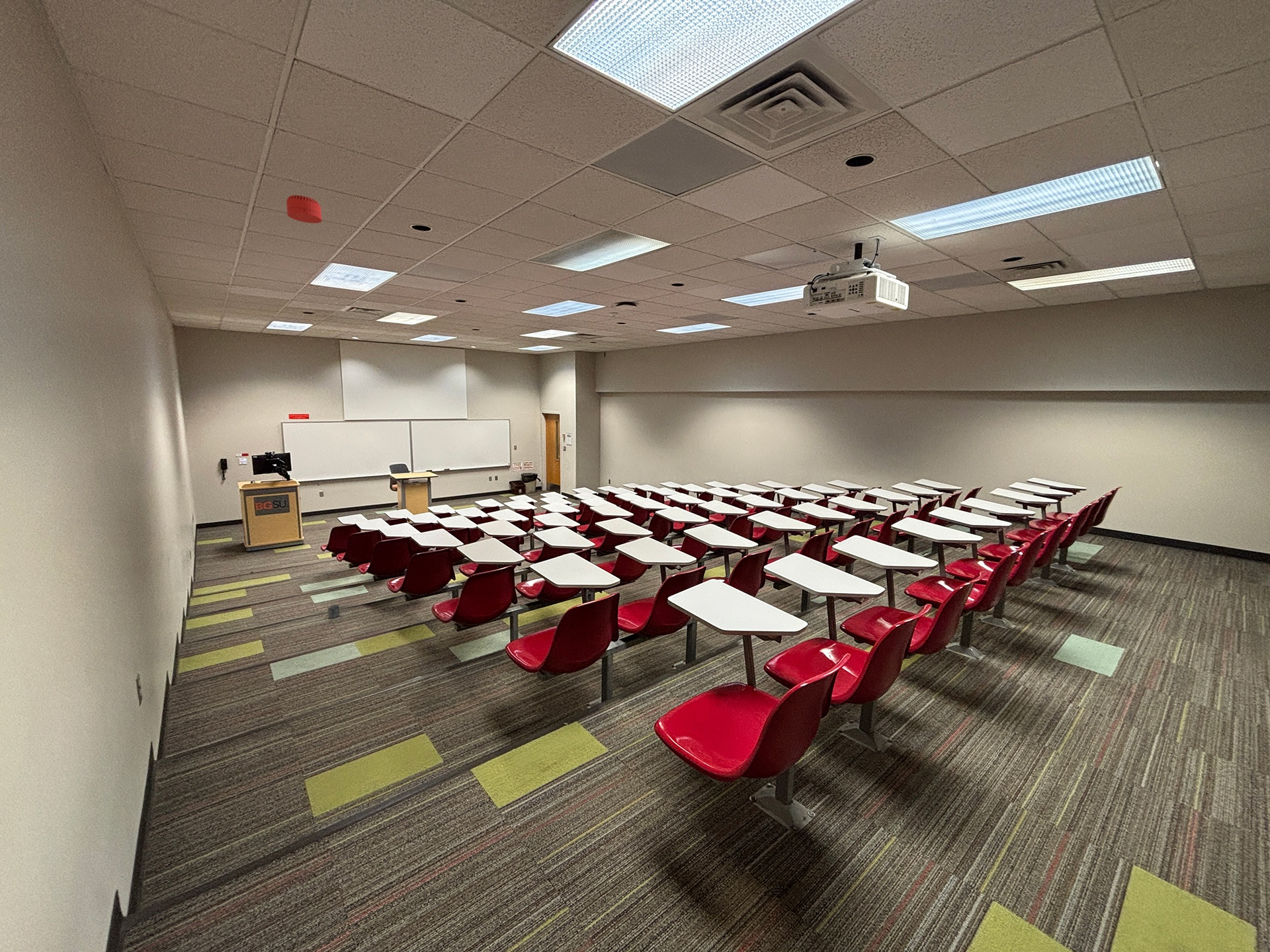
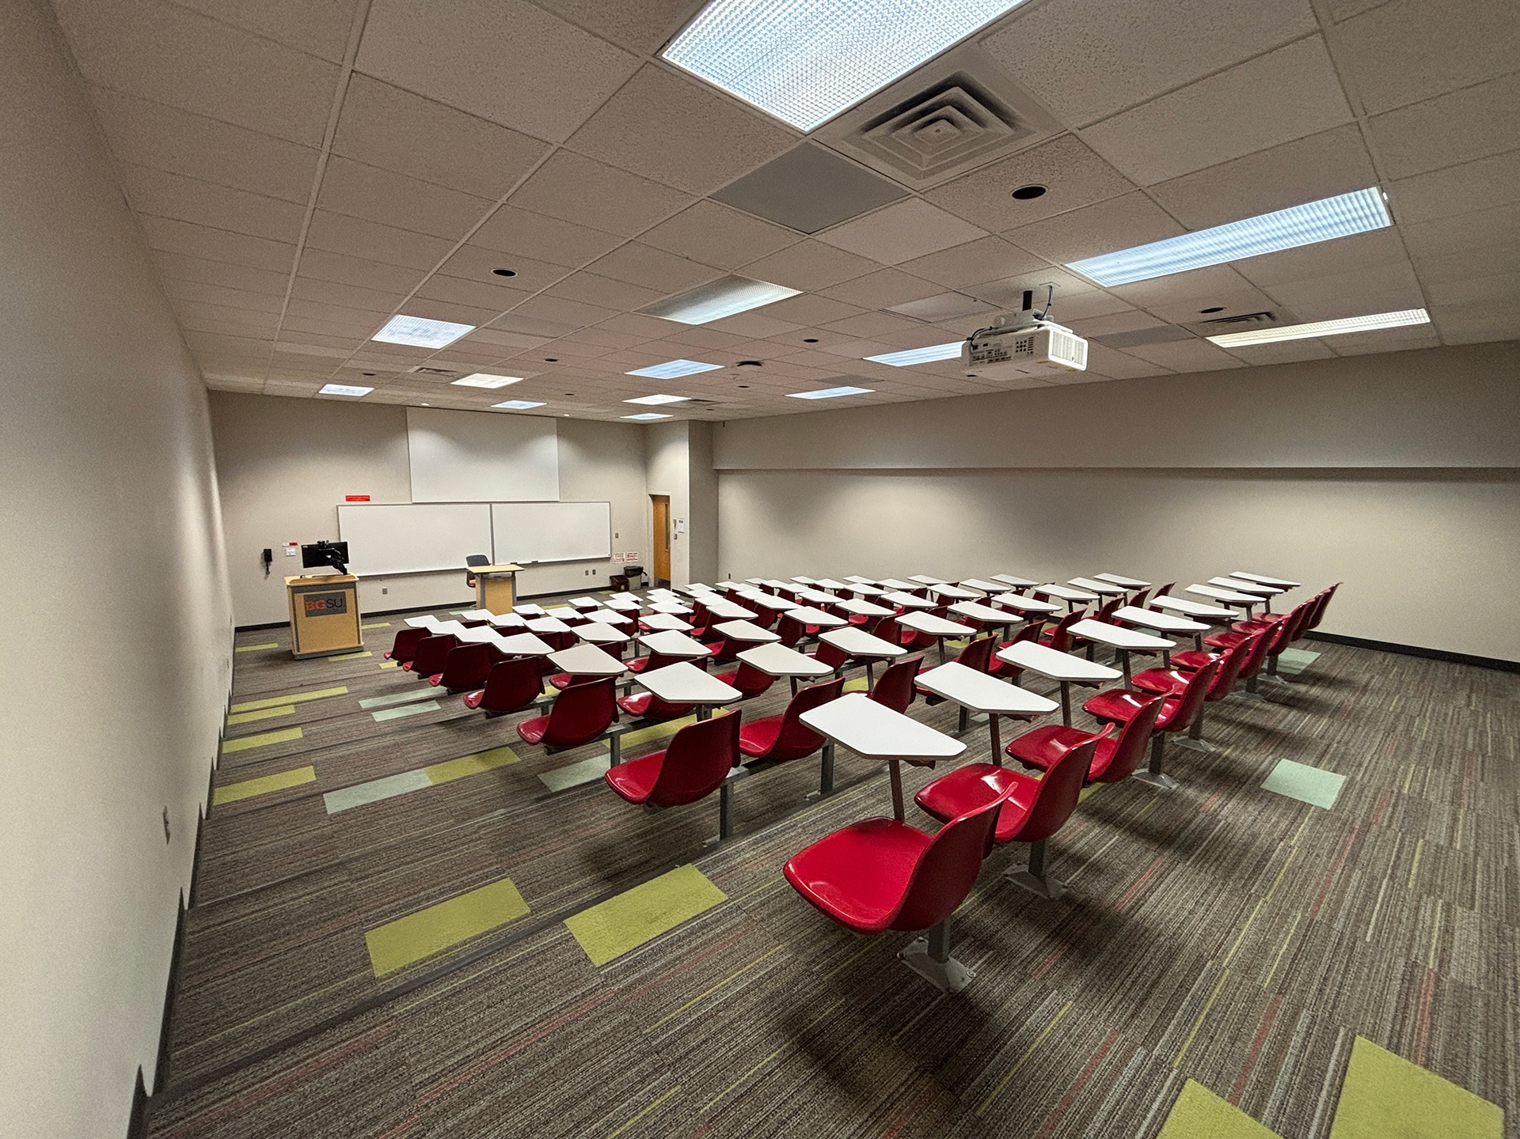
- box (333, 612)
- smoke detector (304, 208)
